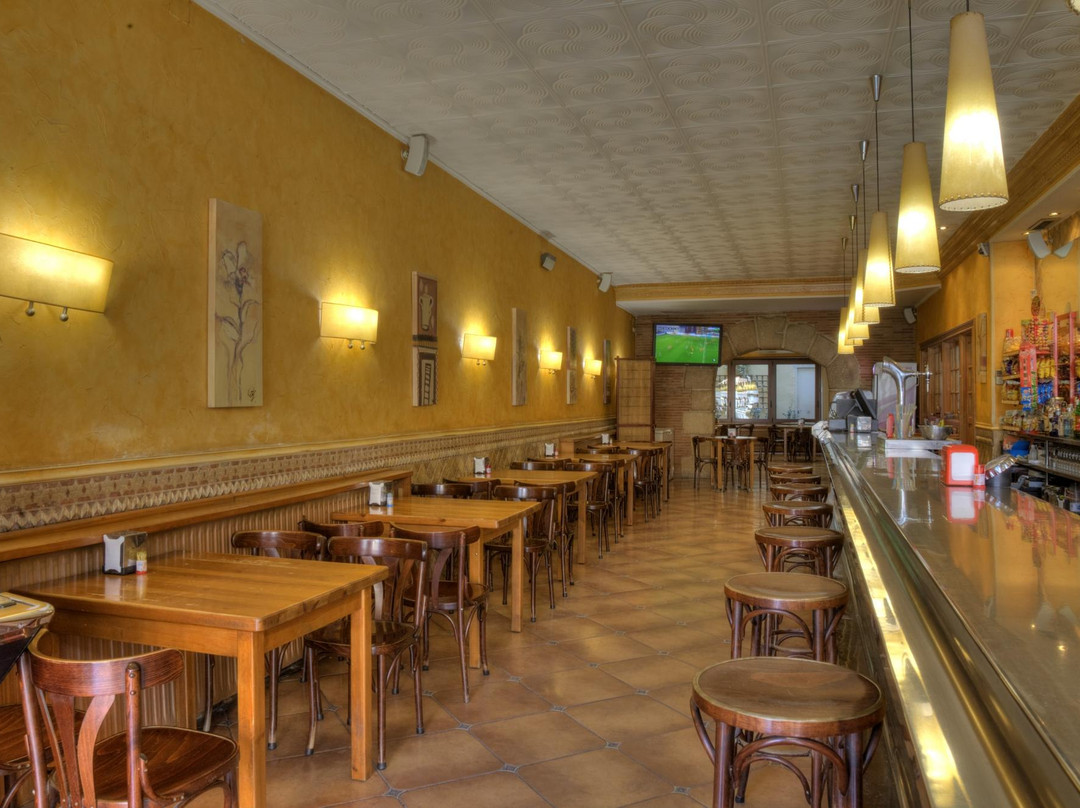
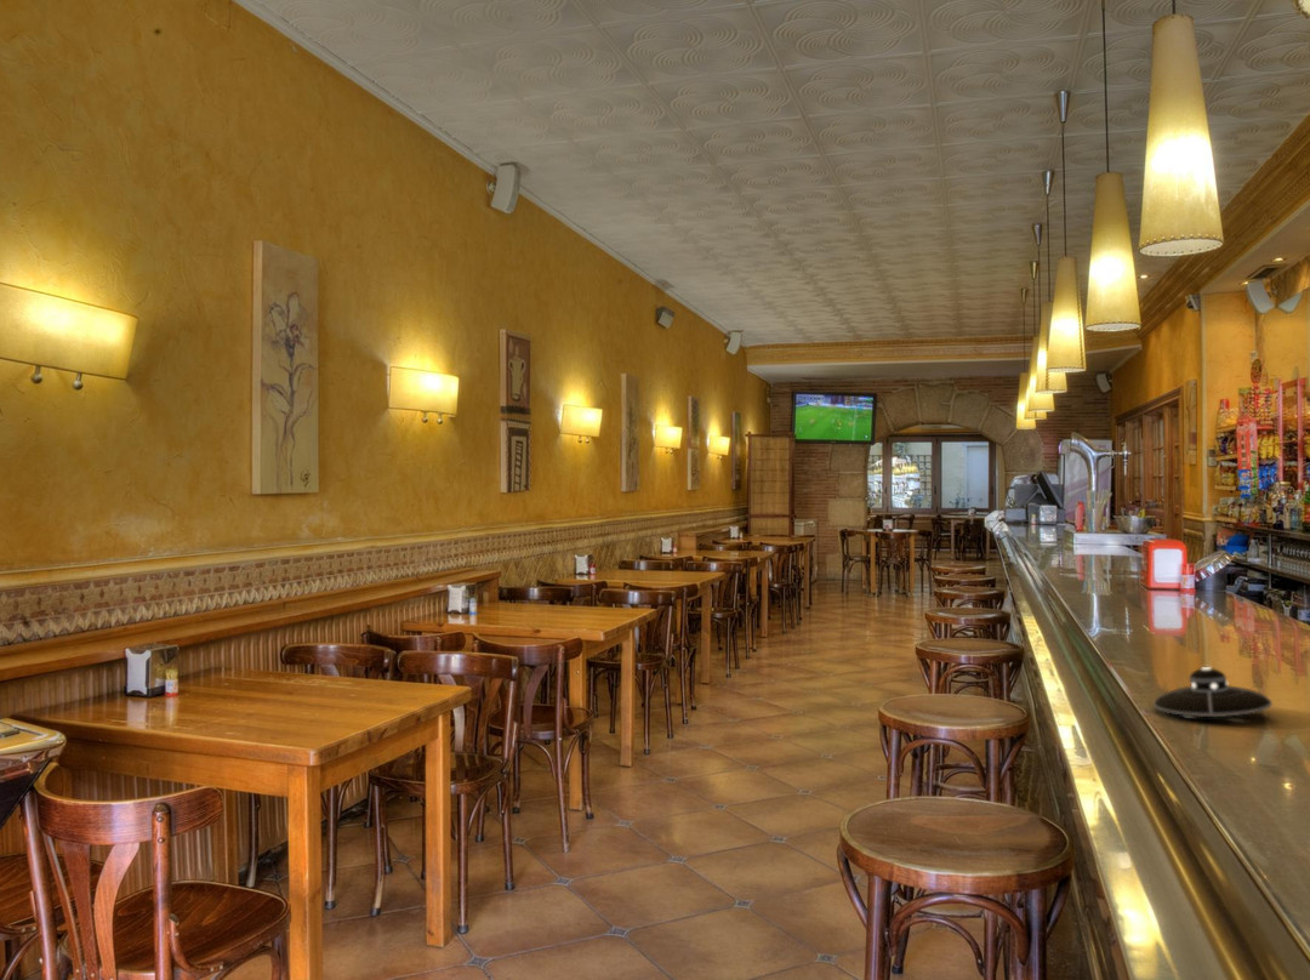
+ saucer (1211, 689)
